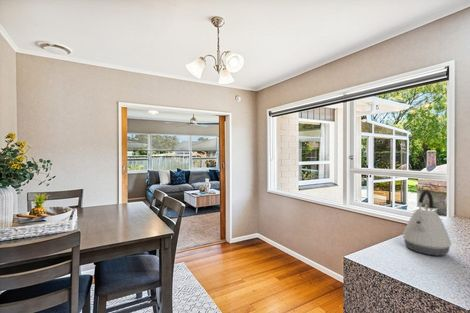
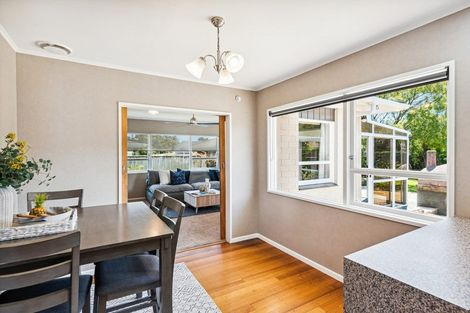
- kettle (425, 220)
